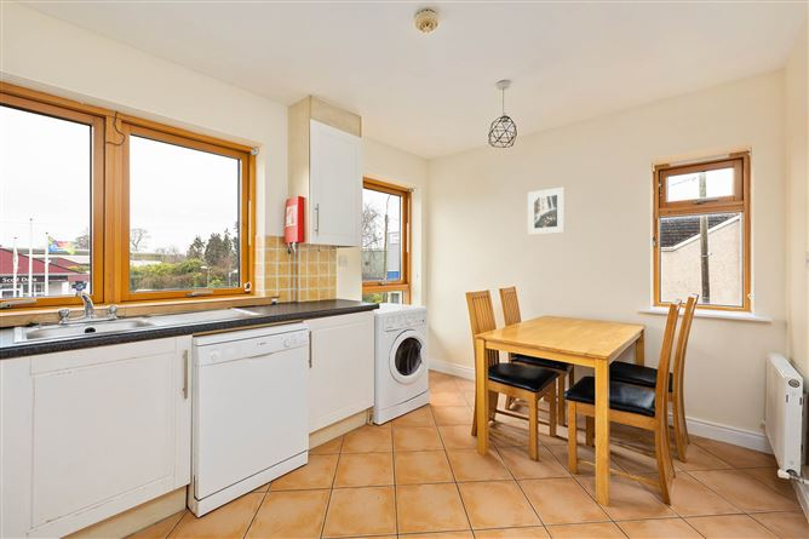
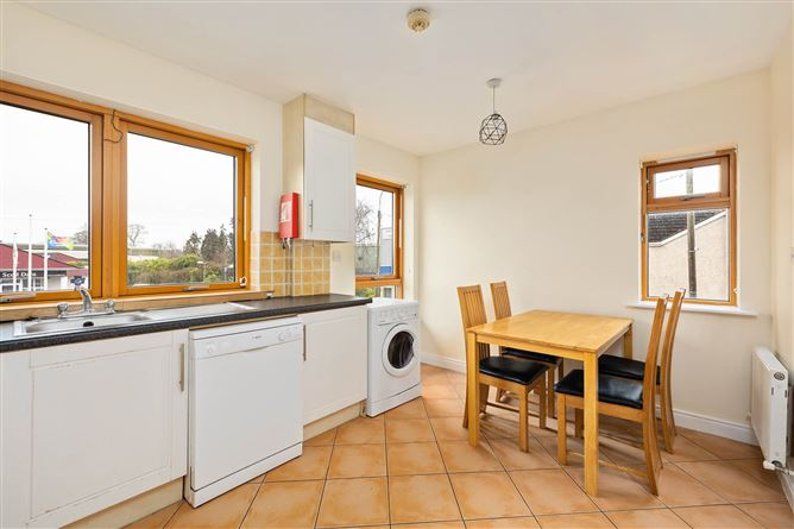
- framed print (545, 212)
